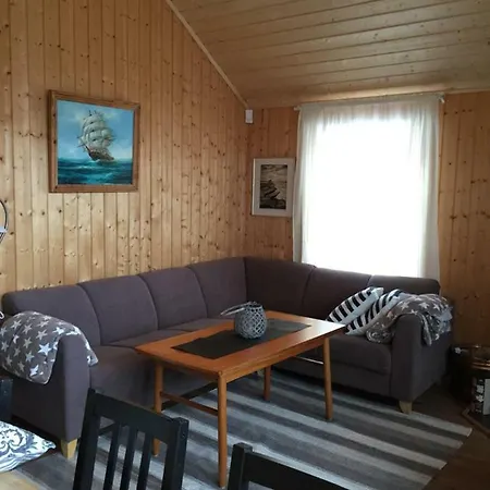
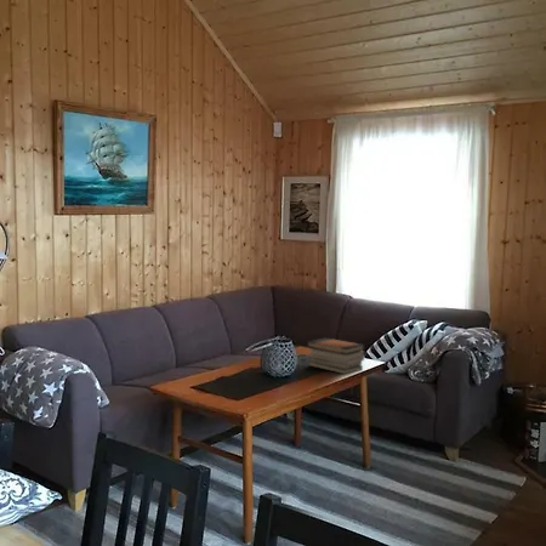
+ book stack (335, 356)
